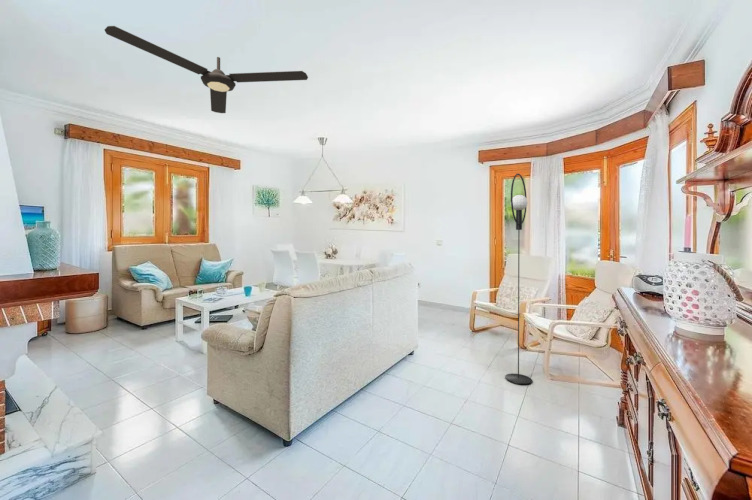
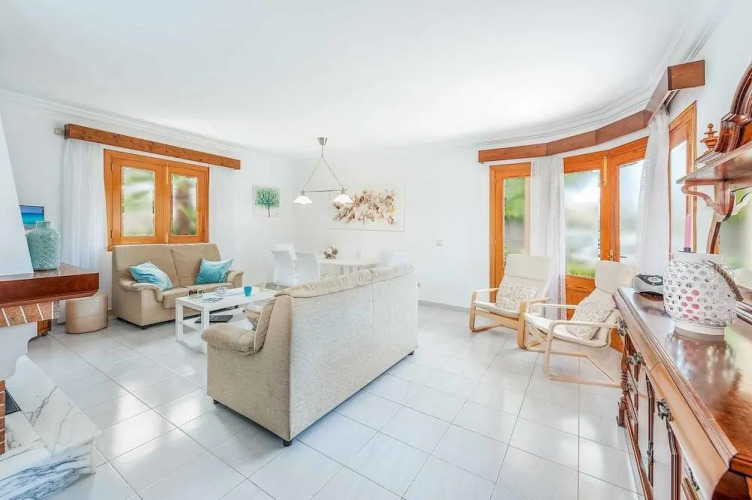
- floor lamp (518, 276)
- ceiling fan (218, 81)
